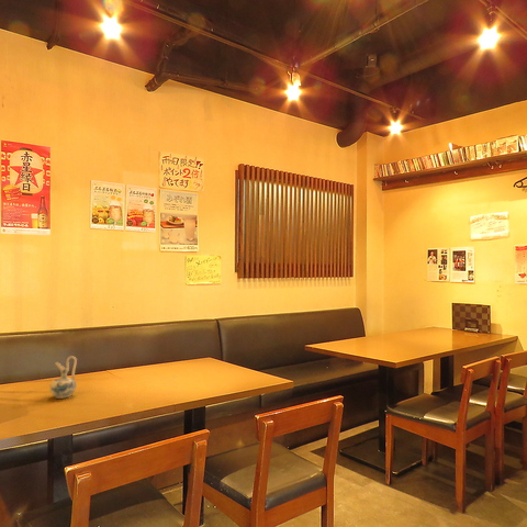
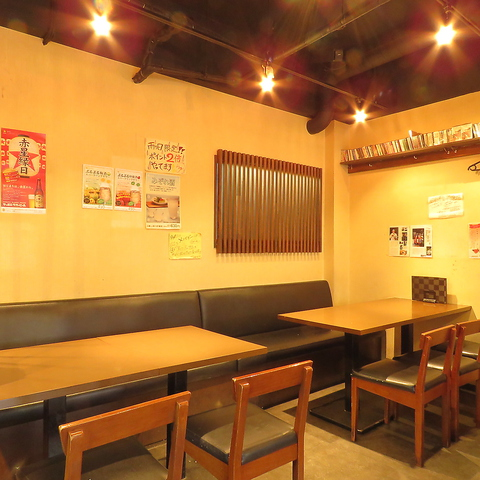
- ceramic pitcher (63, 377)
